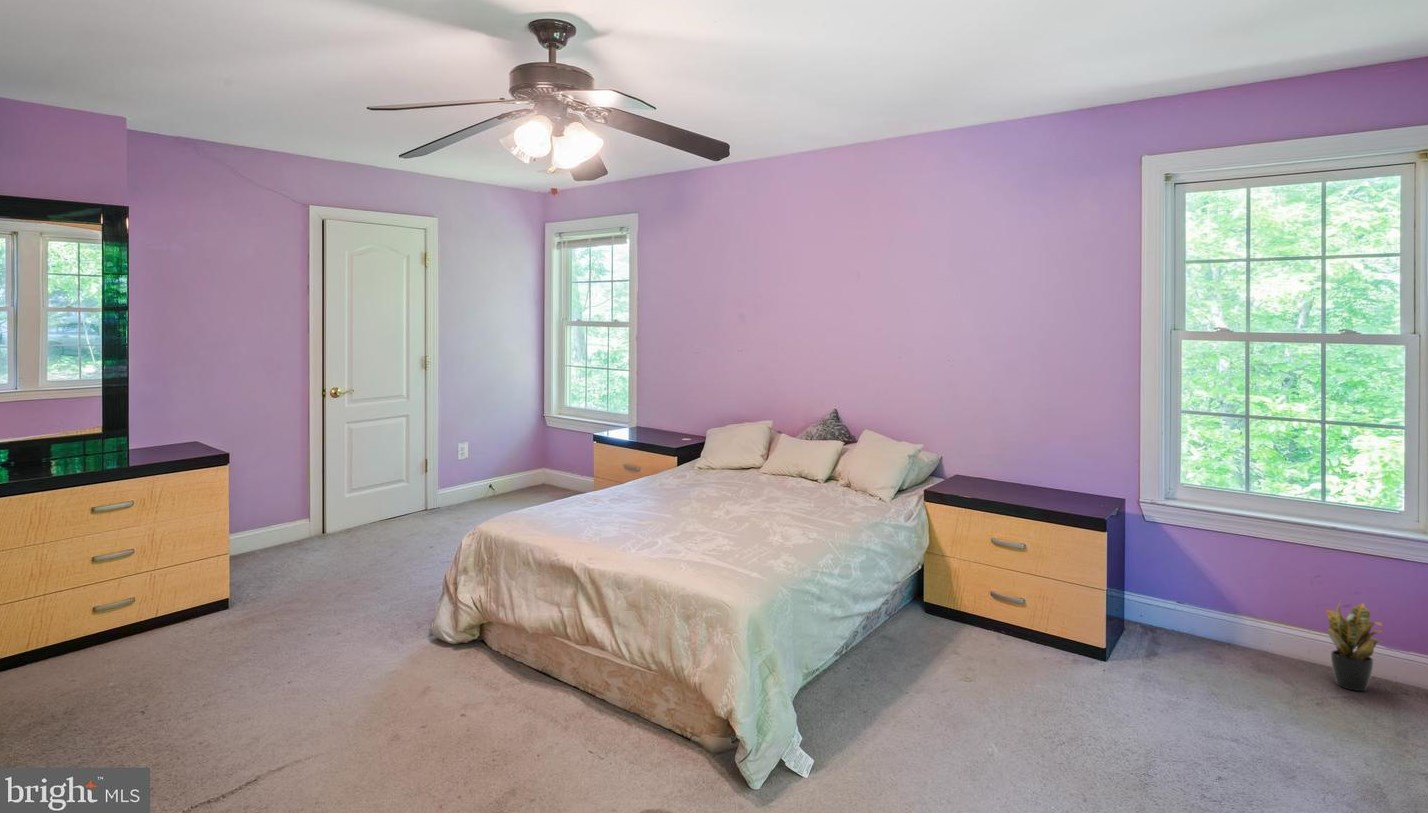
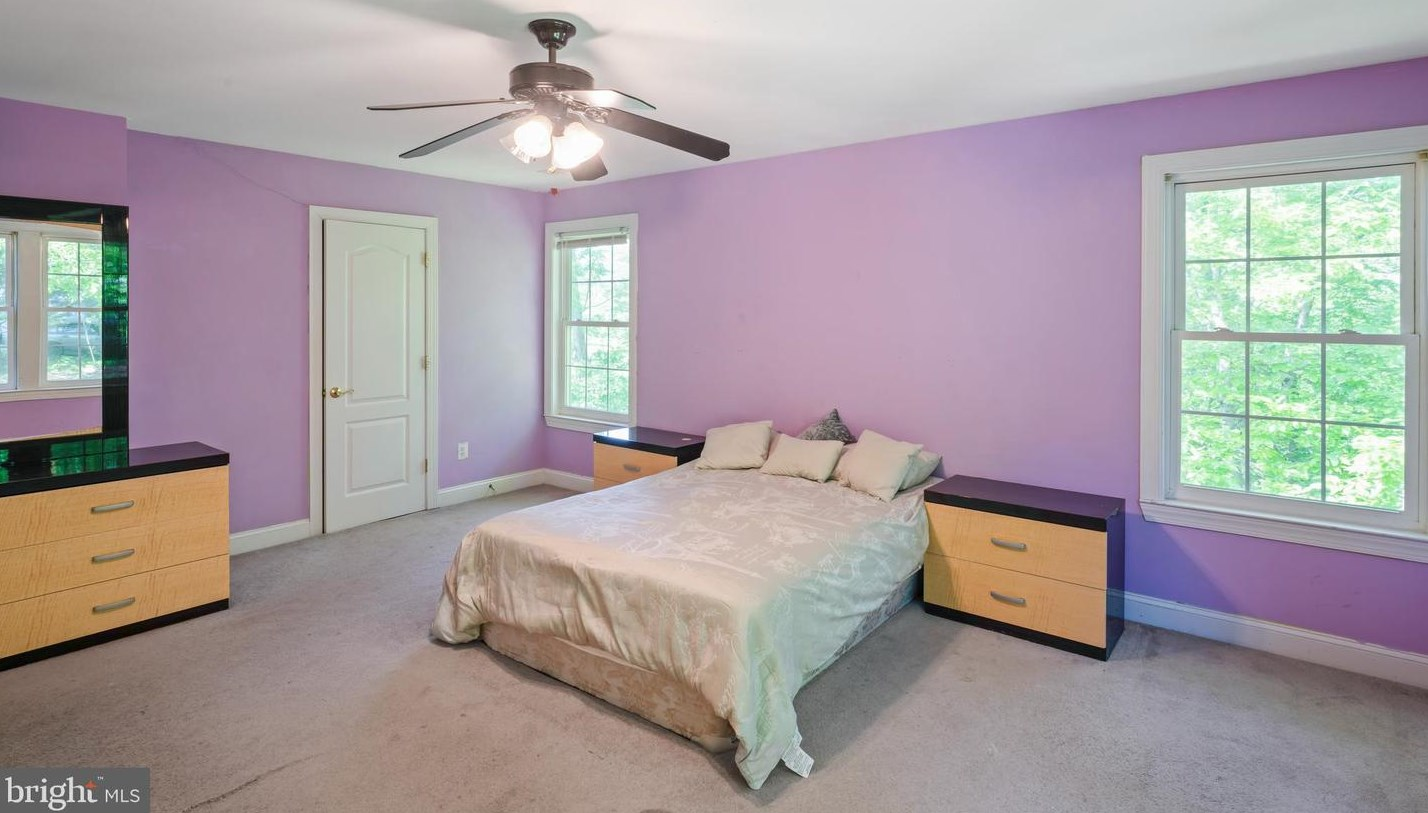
- potted plant (1355, 642)
